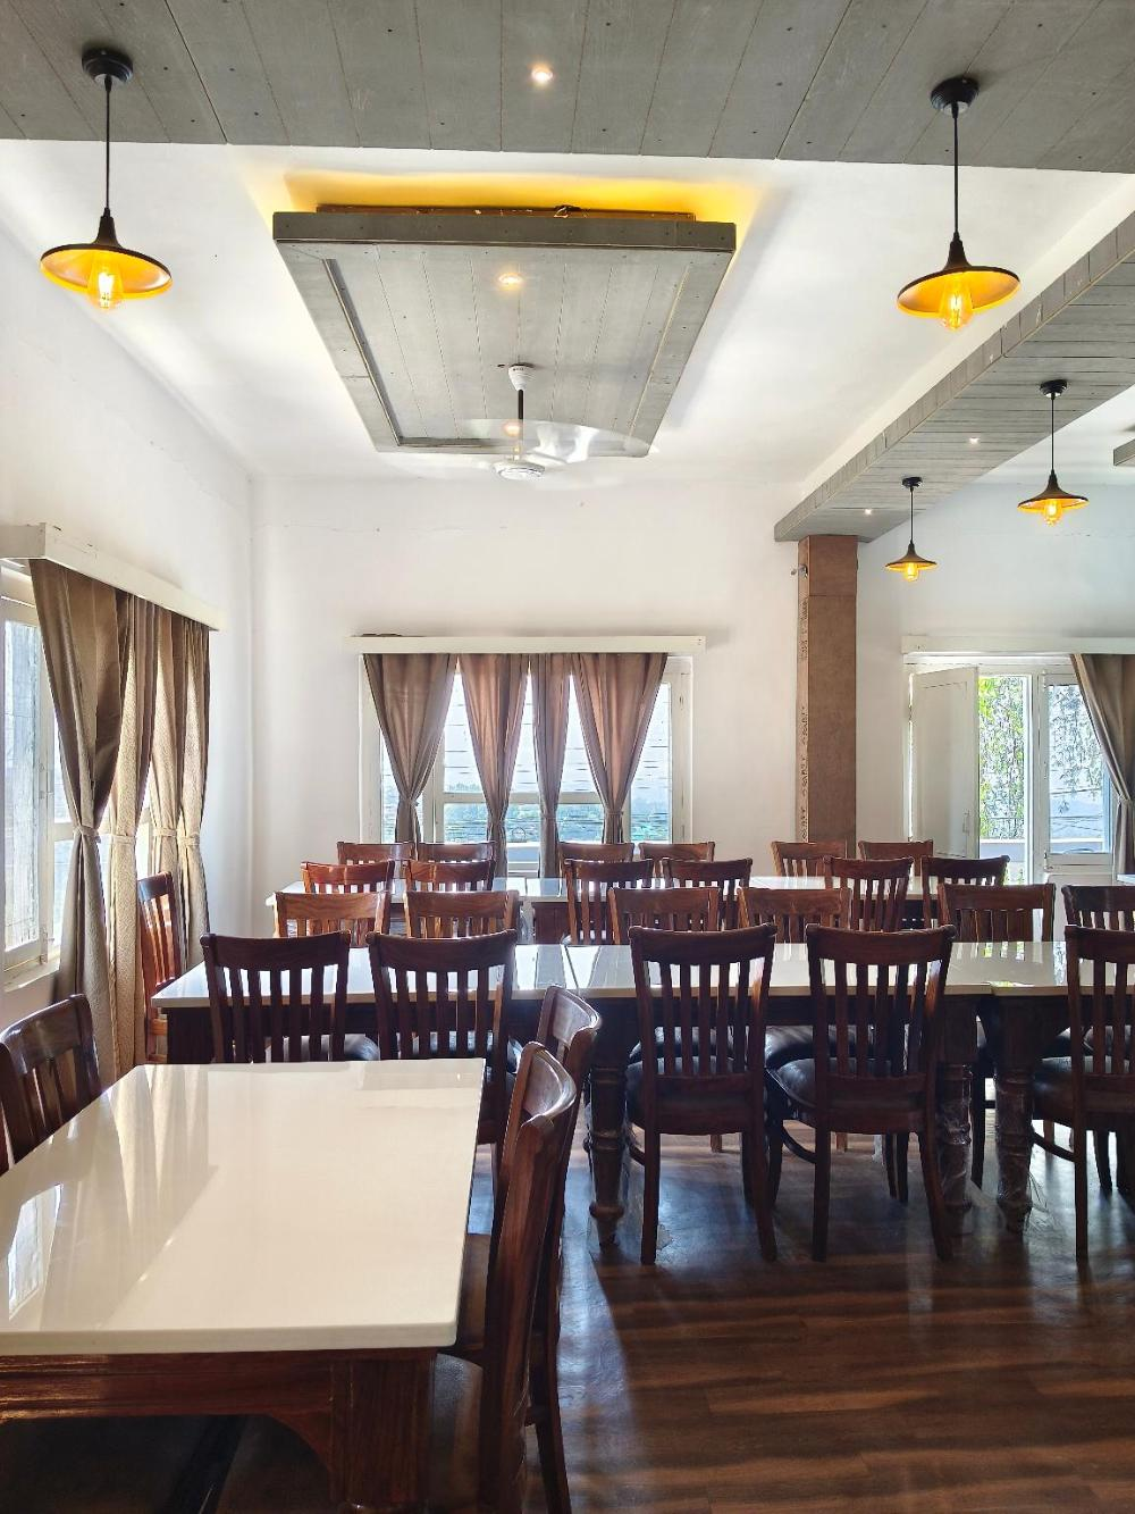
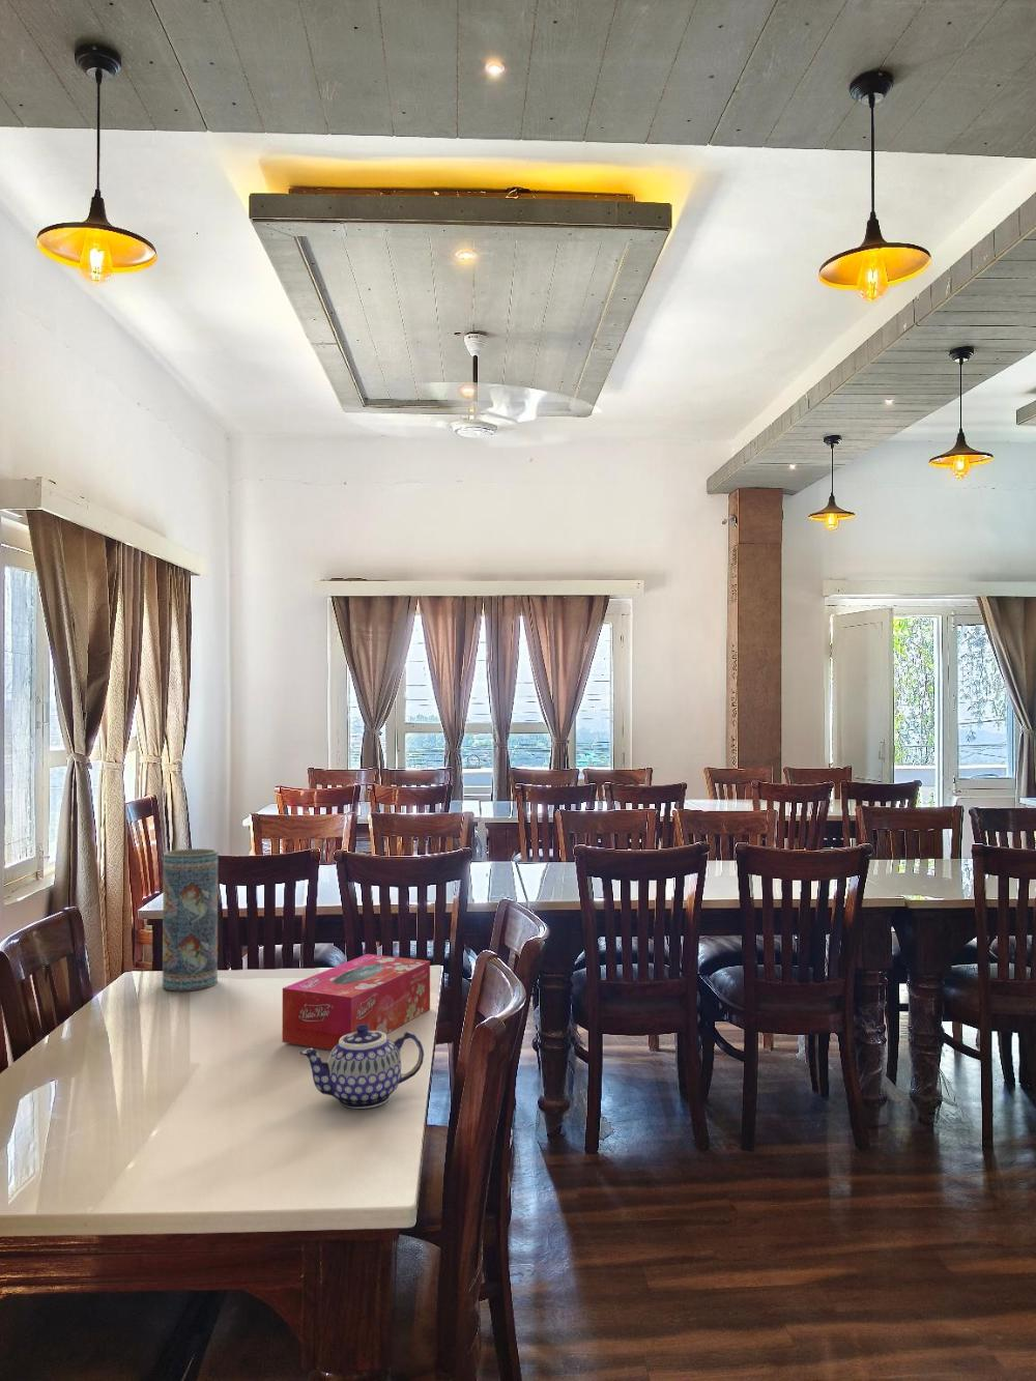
+ teapot (362, 1061)
+ vase (189, 917)
+ tissue box (359, 999)
